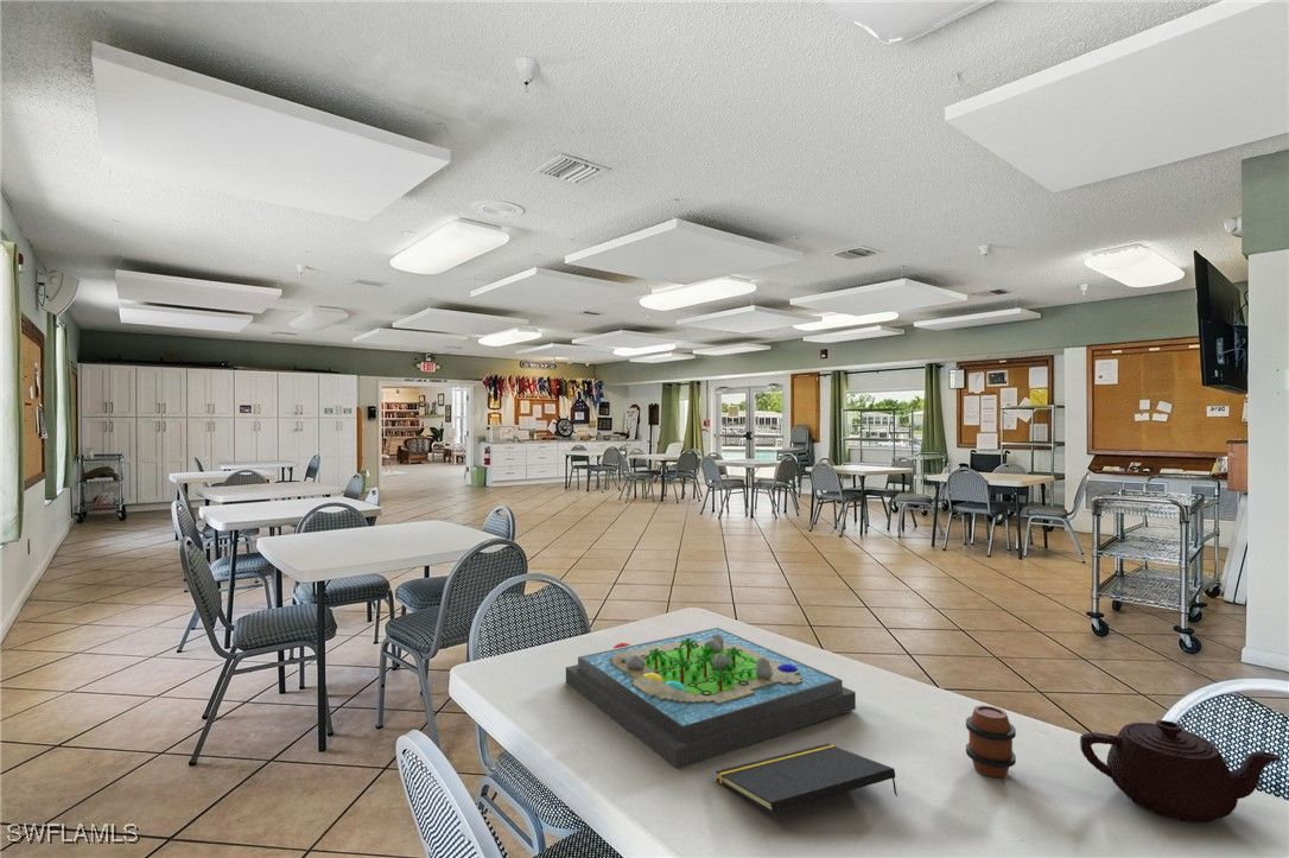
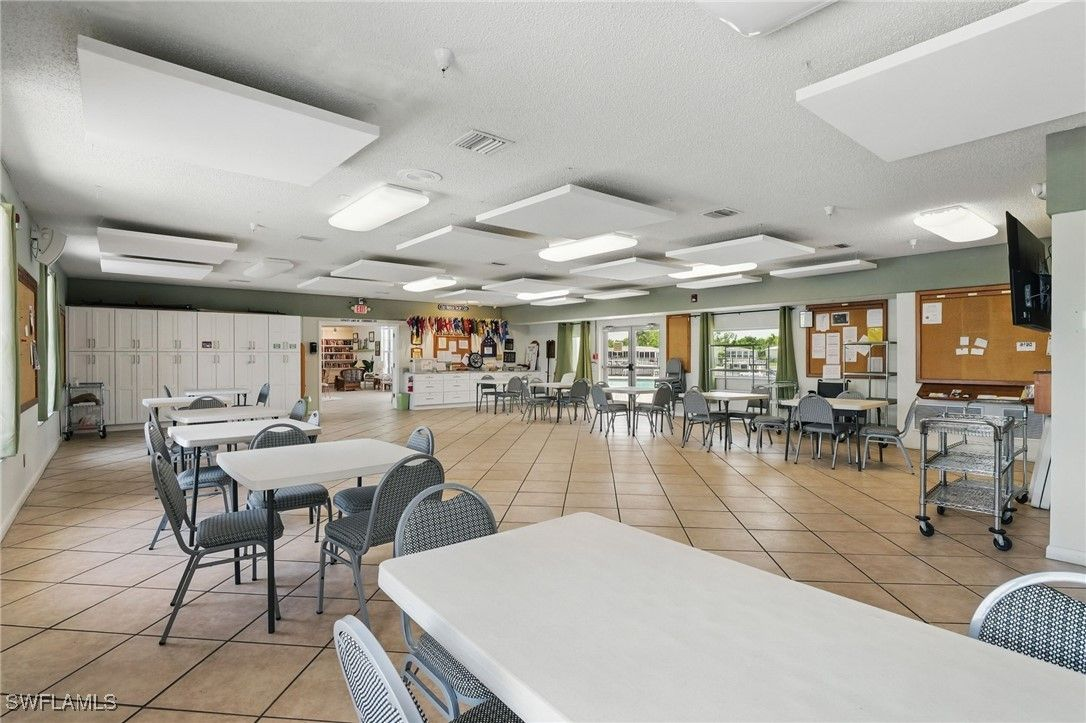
- notepad (802, 774)
- teapot (1175, 763)
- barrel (990, 741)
- board game (703, 669)
